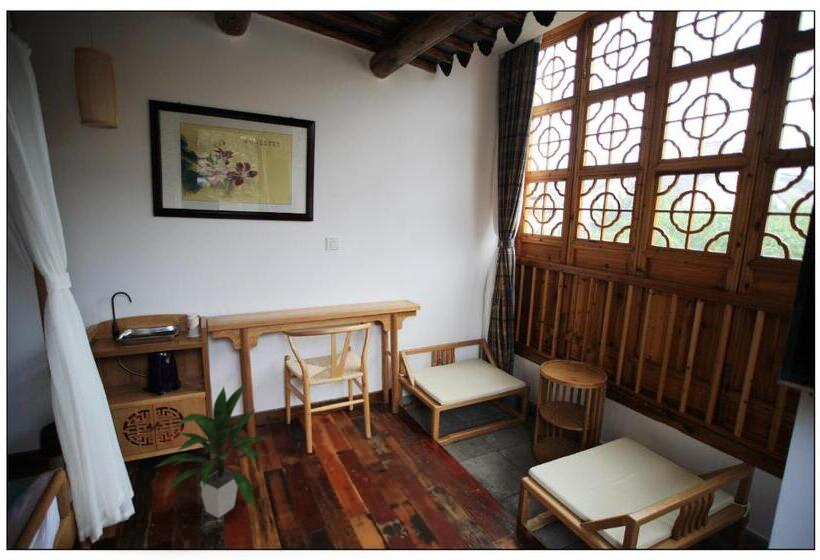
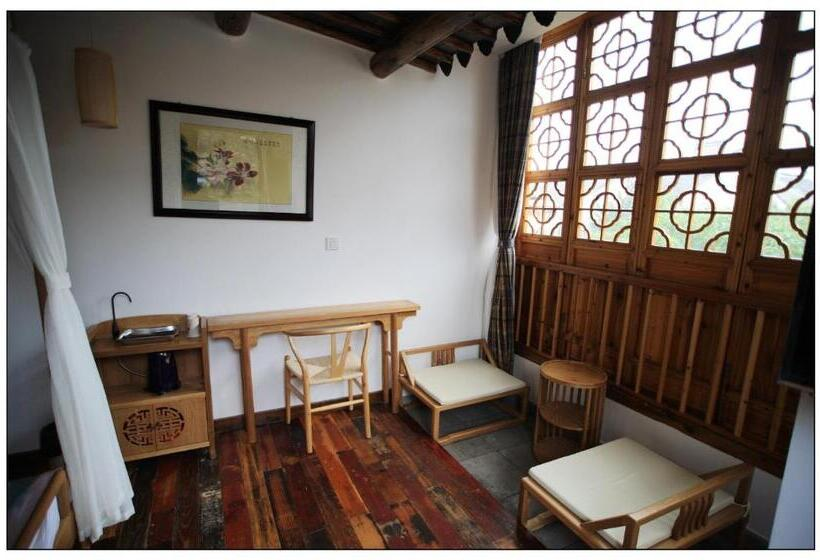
- indoor plant (220, 453)
